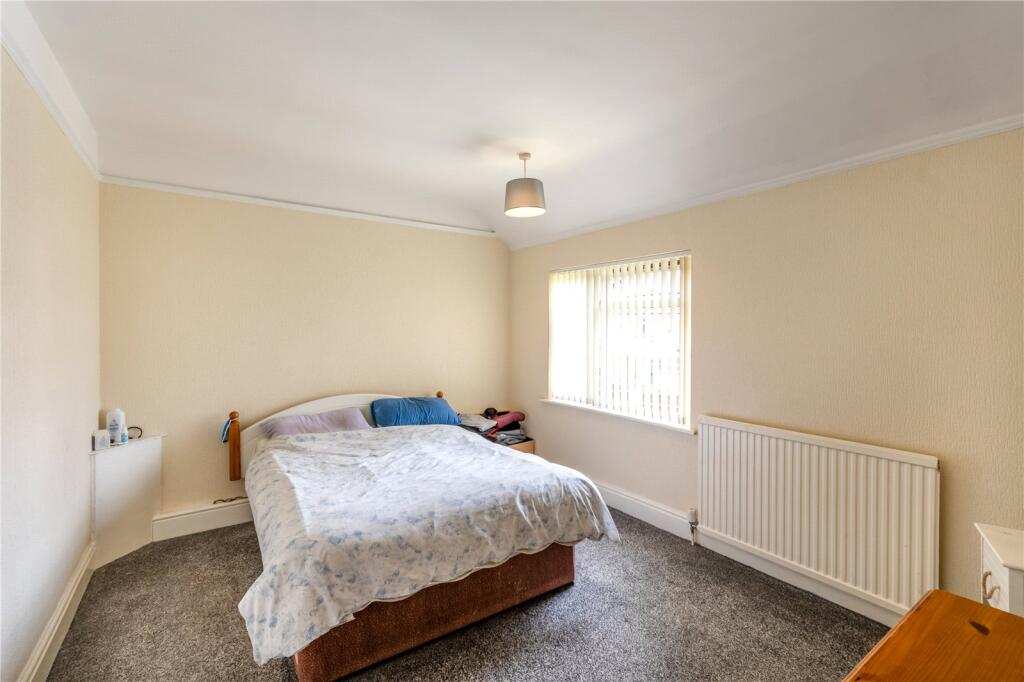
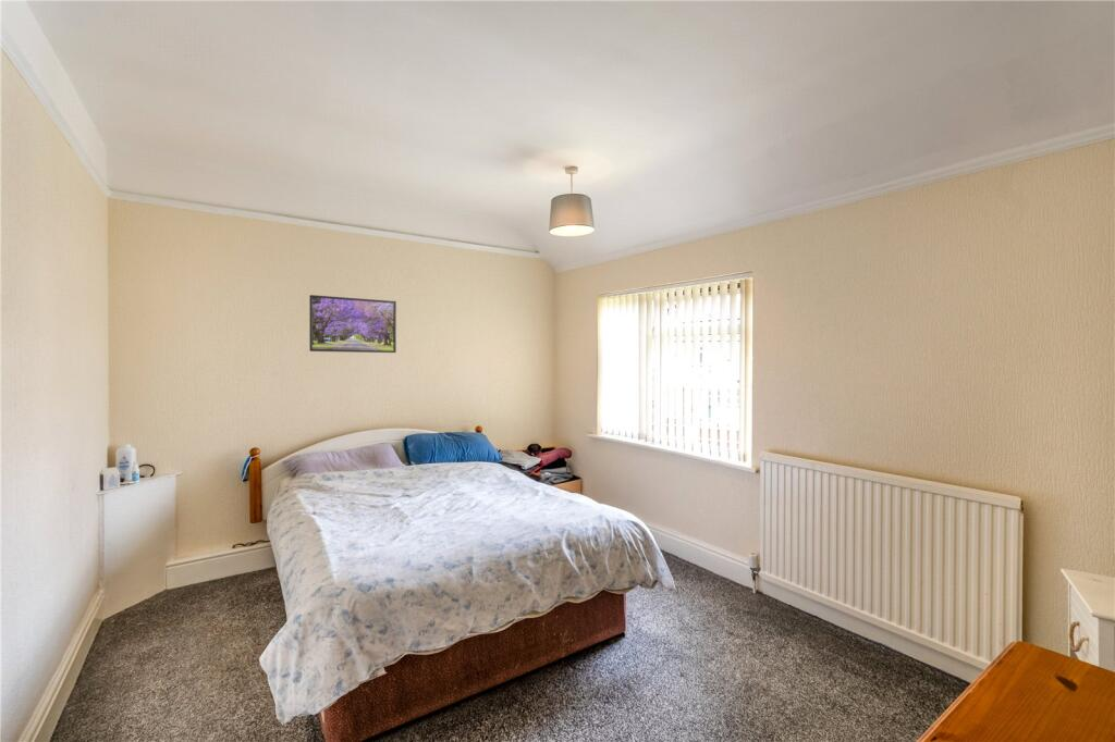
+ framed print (354, 324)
